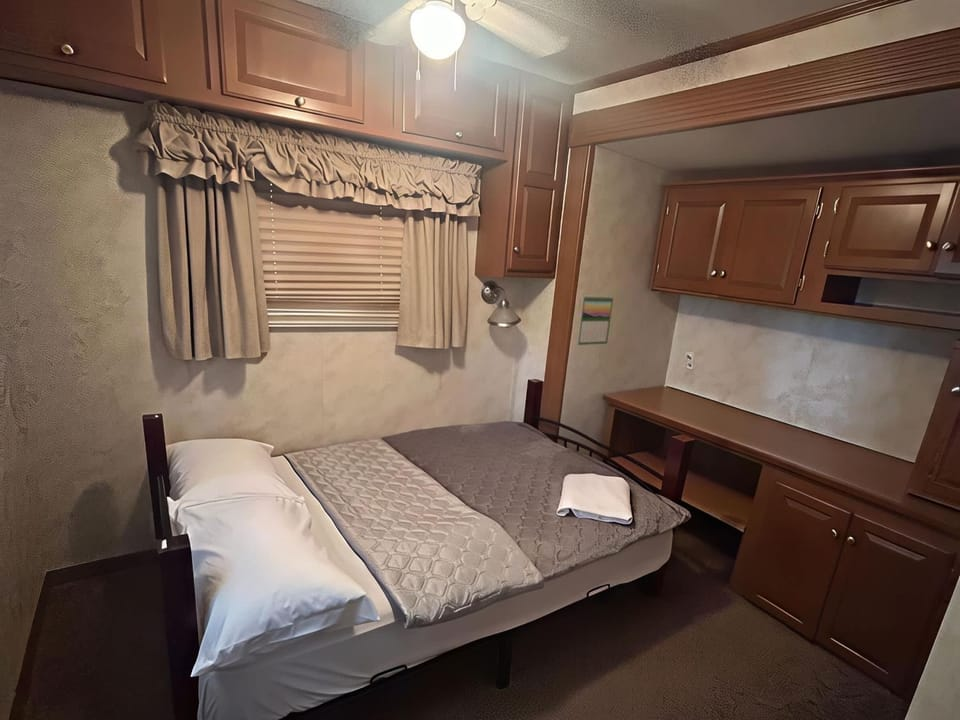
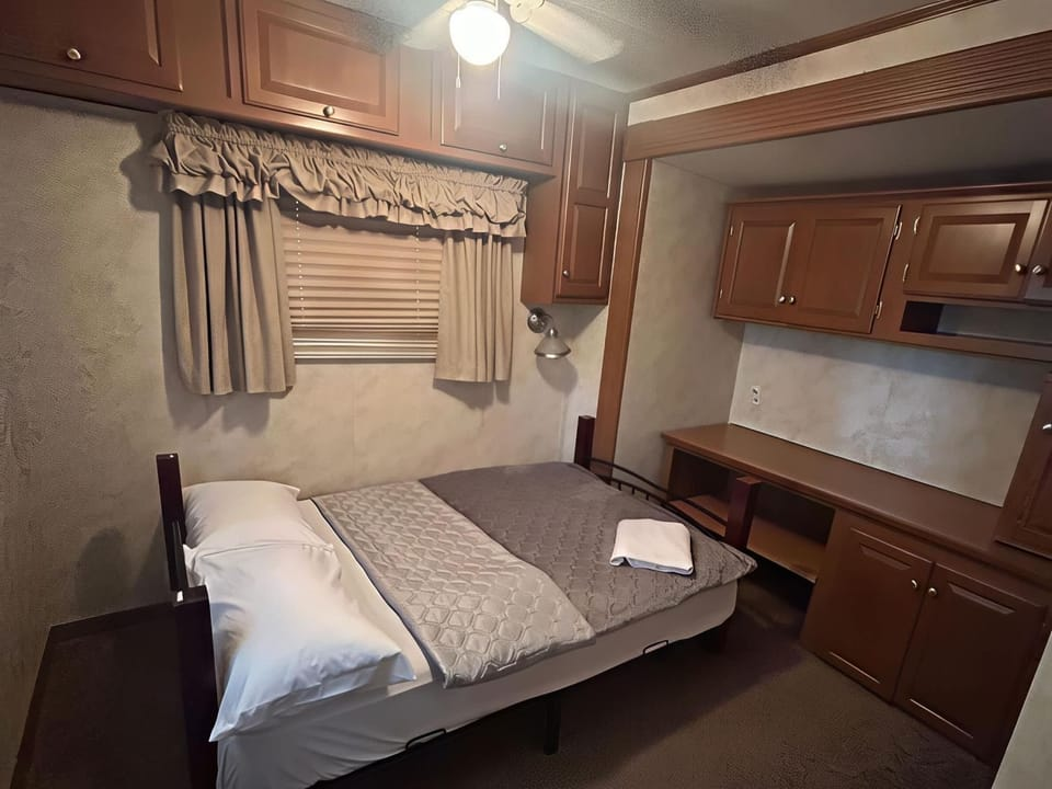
- calendar (595, 319)
